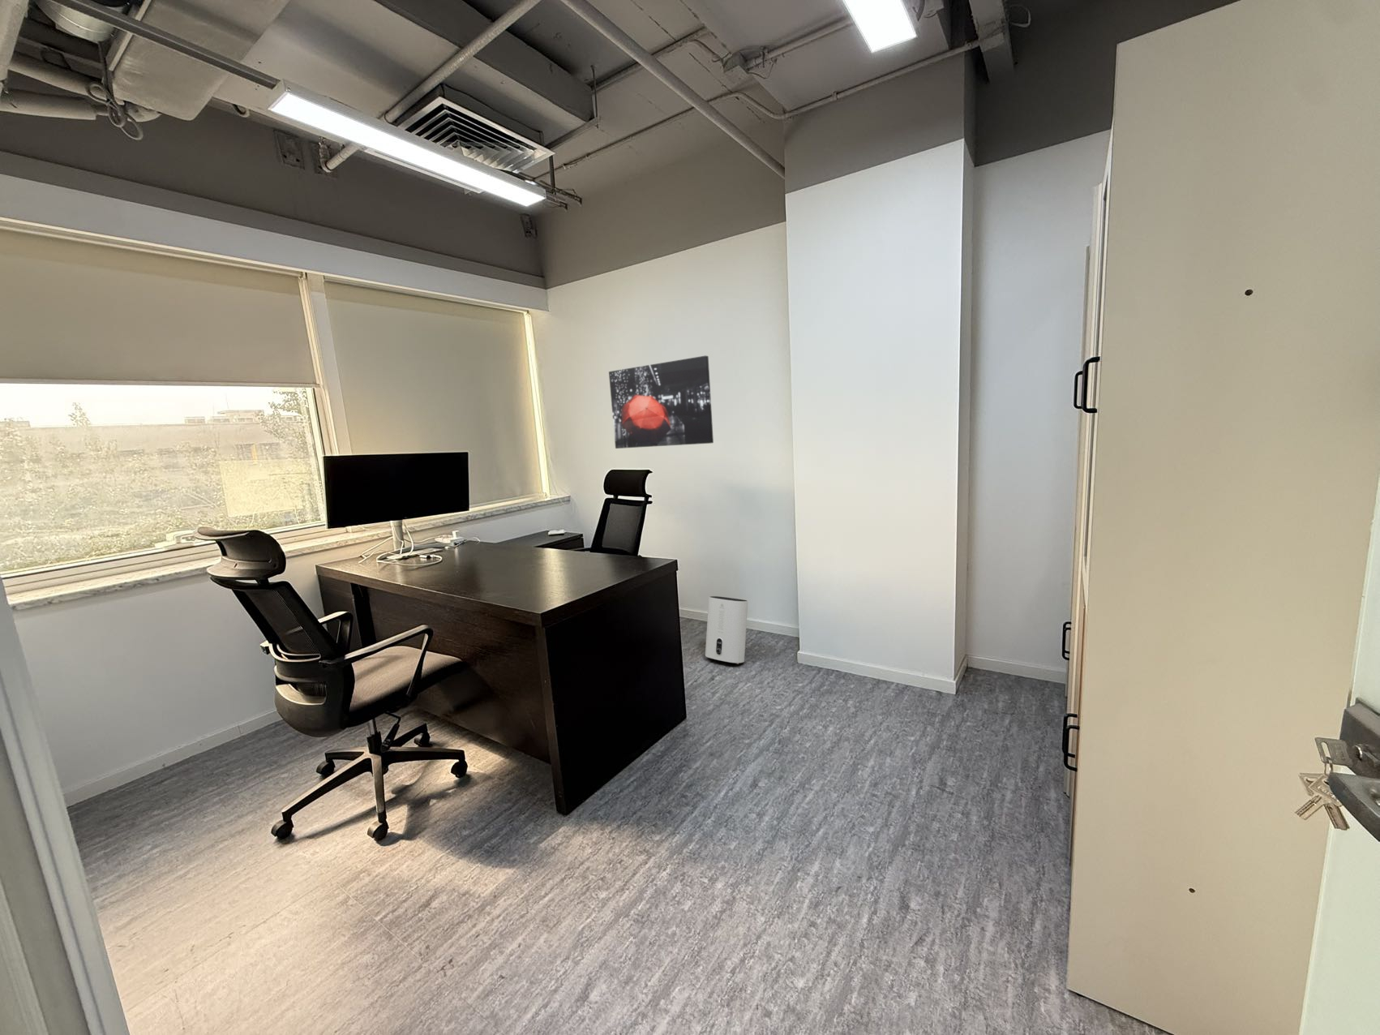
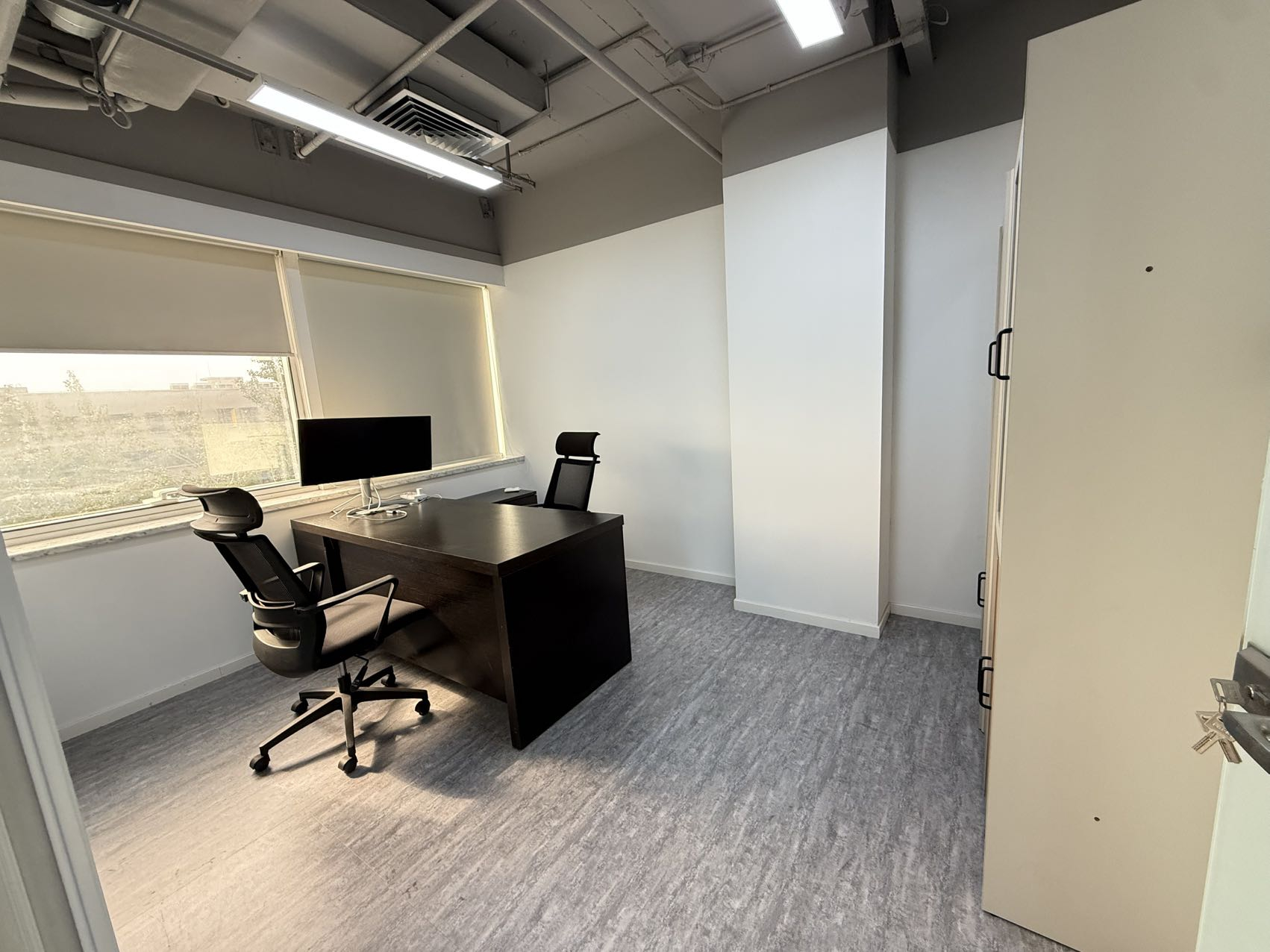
- air purifier (726, 627)
- wall art (658, 406)
